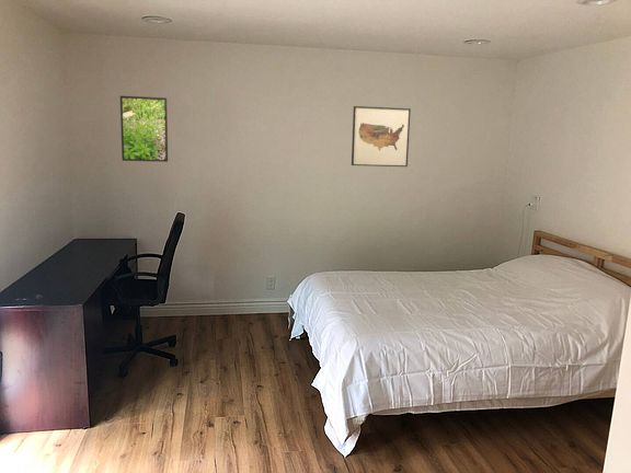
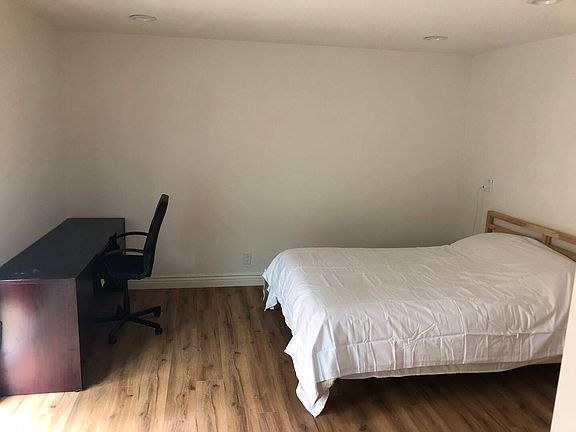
- wall art (380, 137)
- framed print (144, 129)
